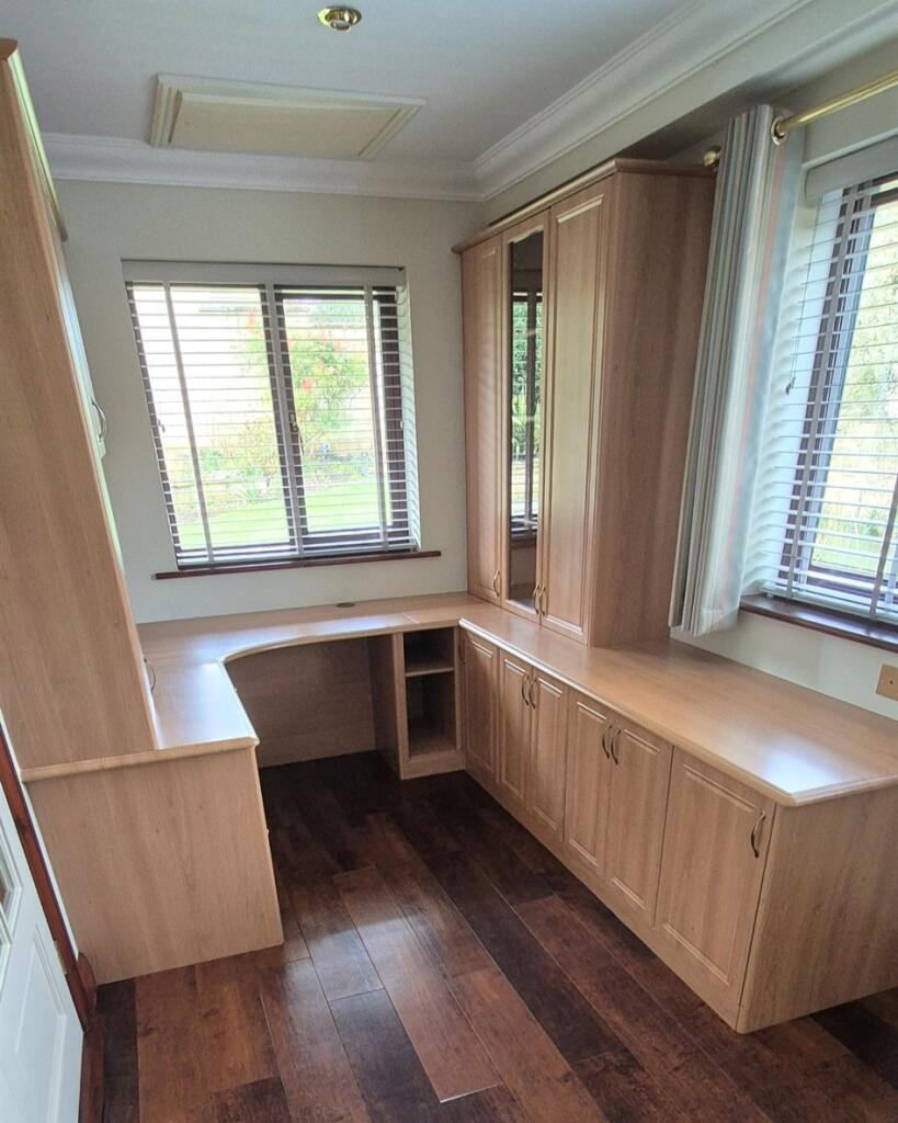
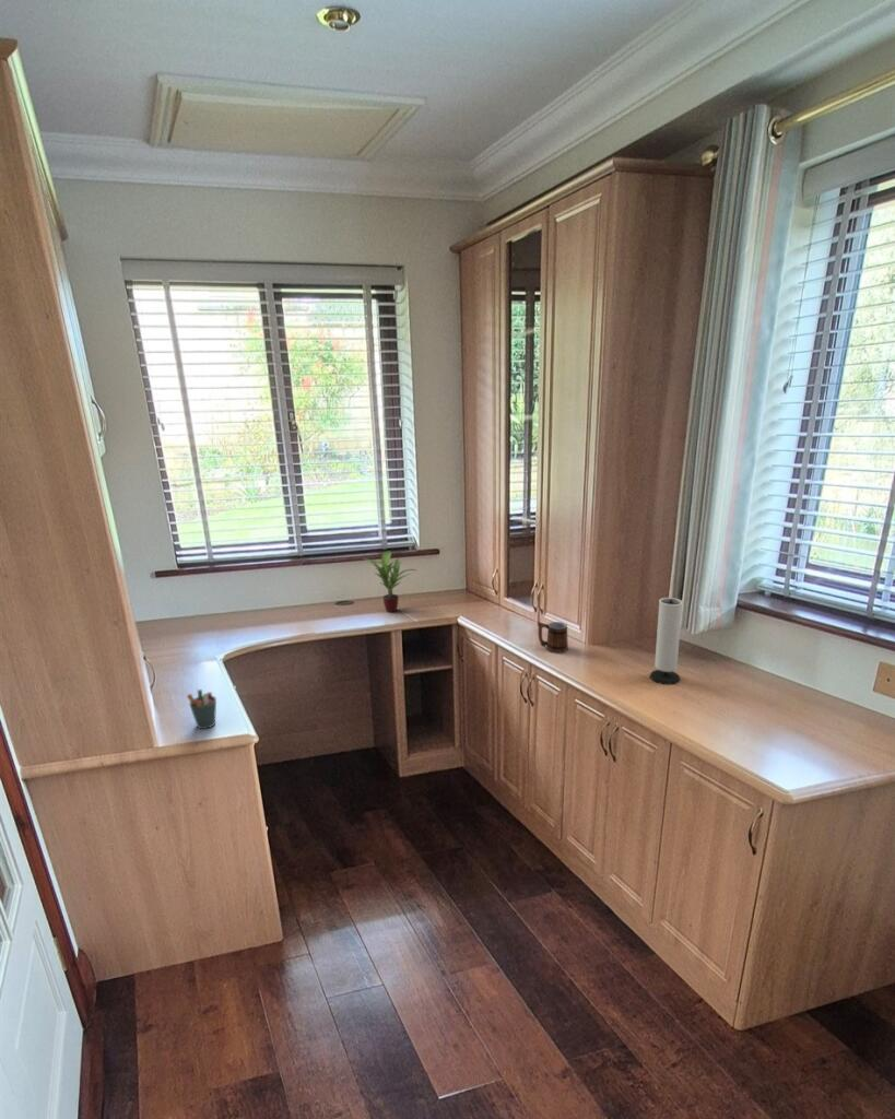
+ pen holder (202, 706)
+ speaker (668, 639)
+ potted plant (391, 582)
+ mug (552, 635)
